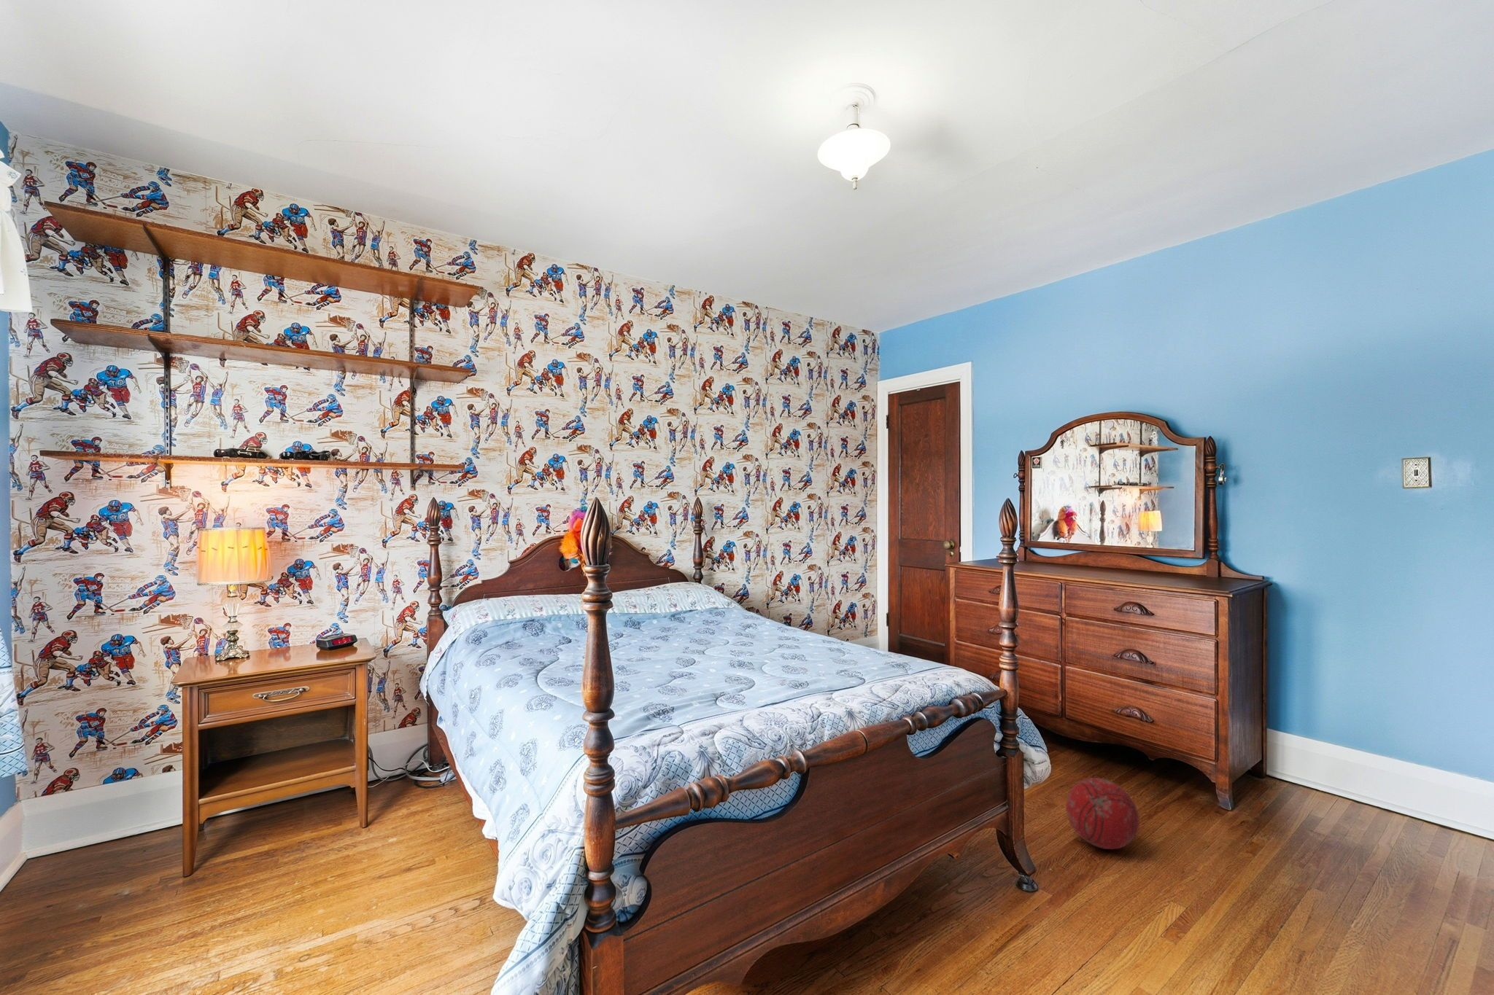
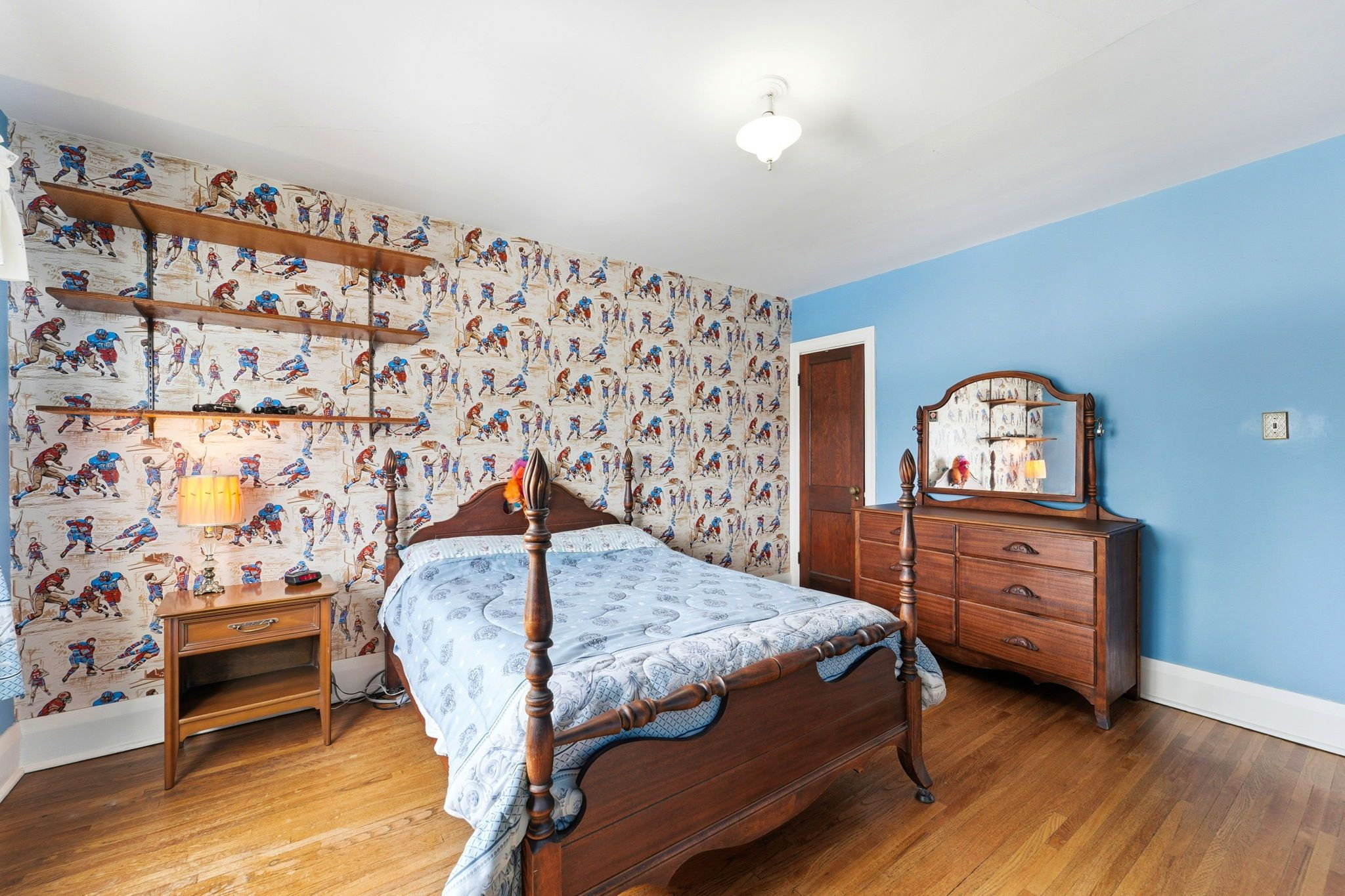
- ball (1102, 813)
